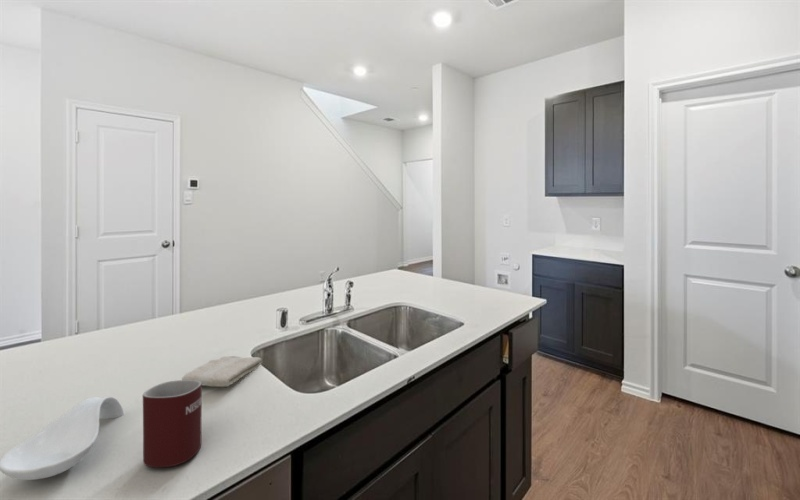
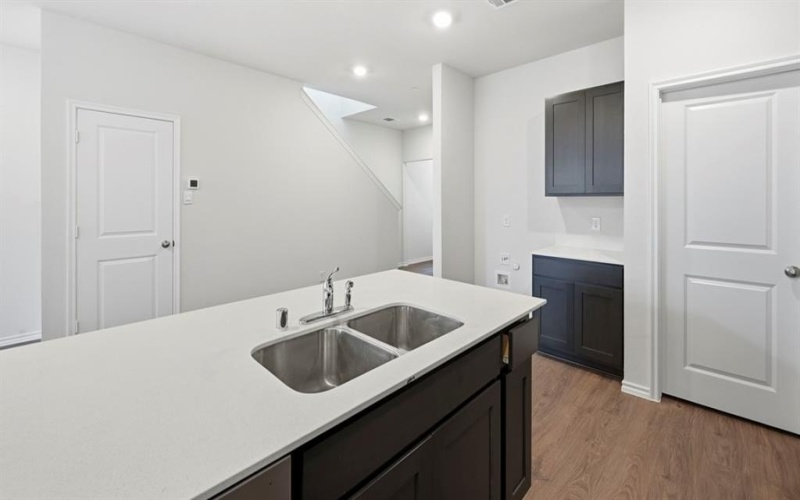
- washcloth (225, 369)
- spoon rest (74, 430)
- mug (179, 416)
